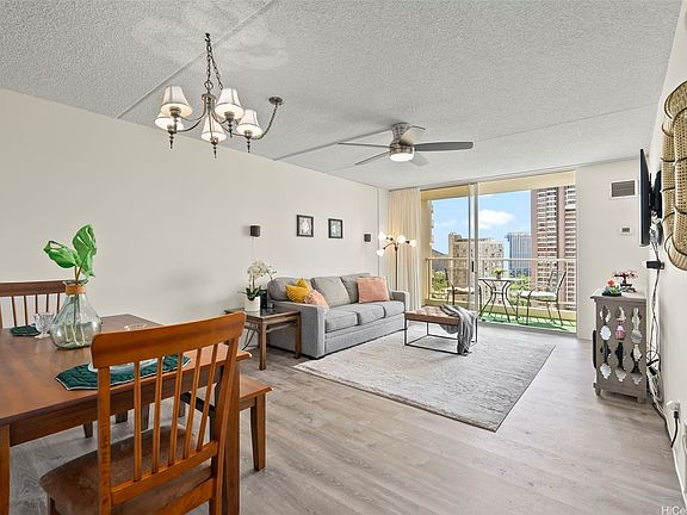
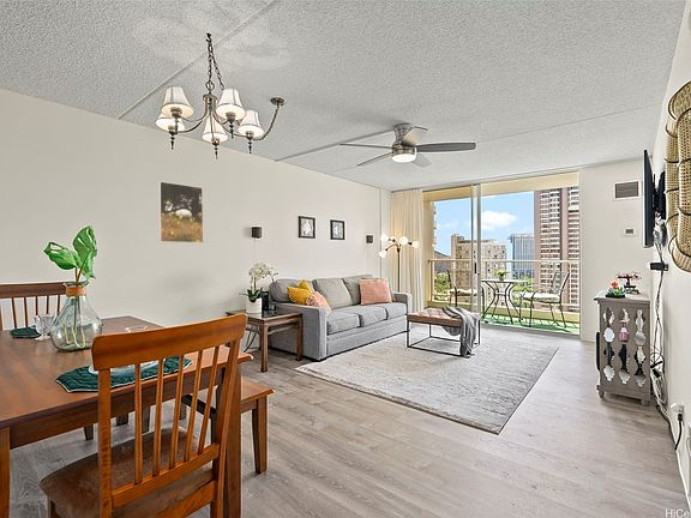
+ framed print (181, 213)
